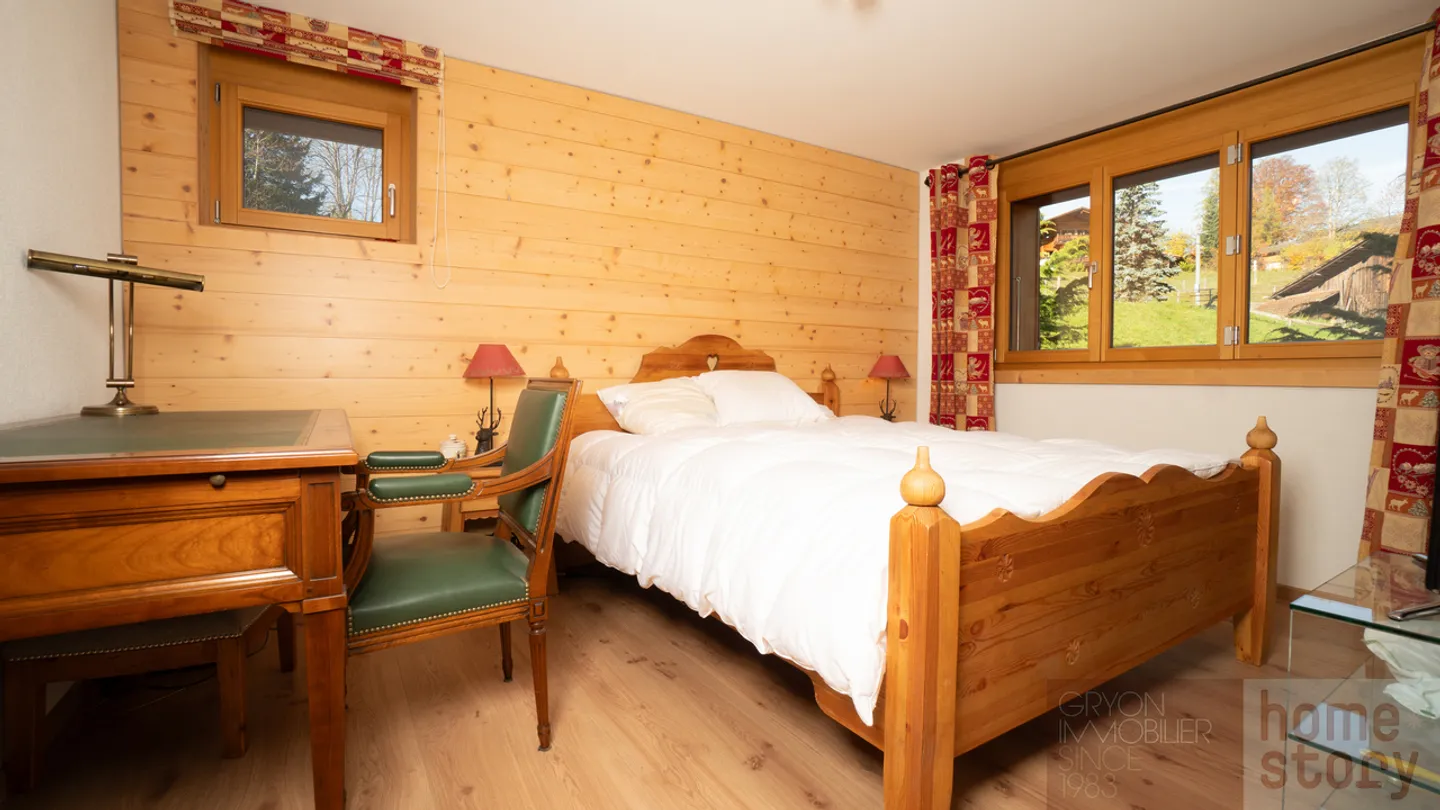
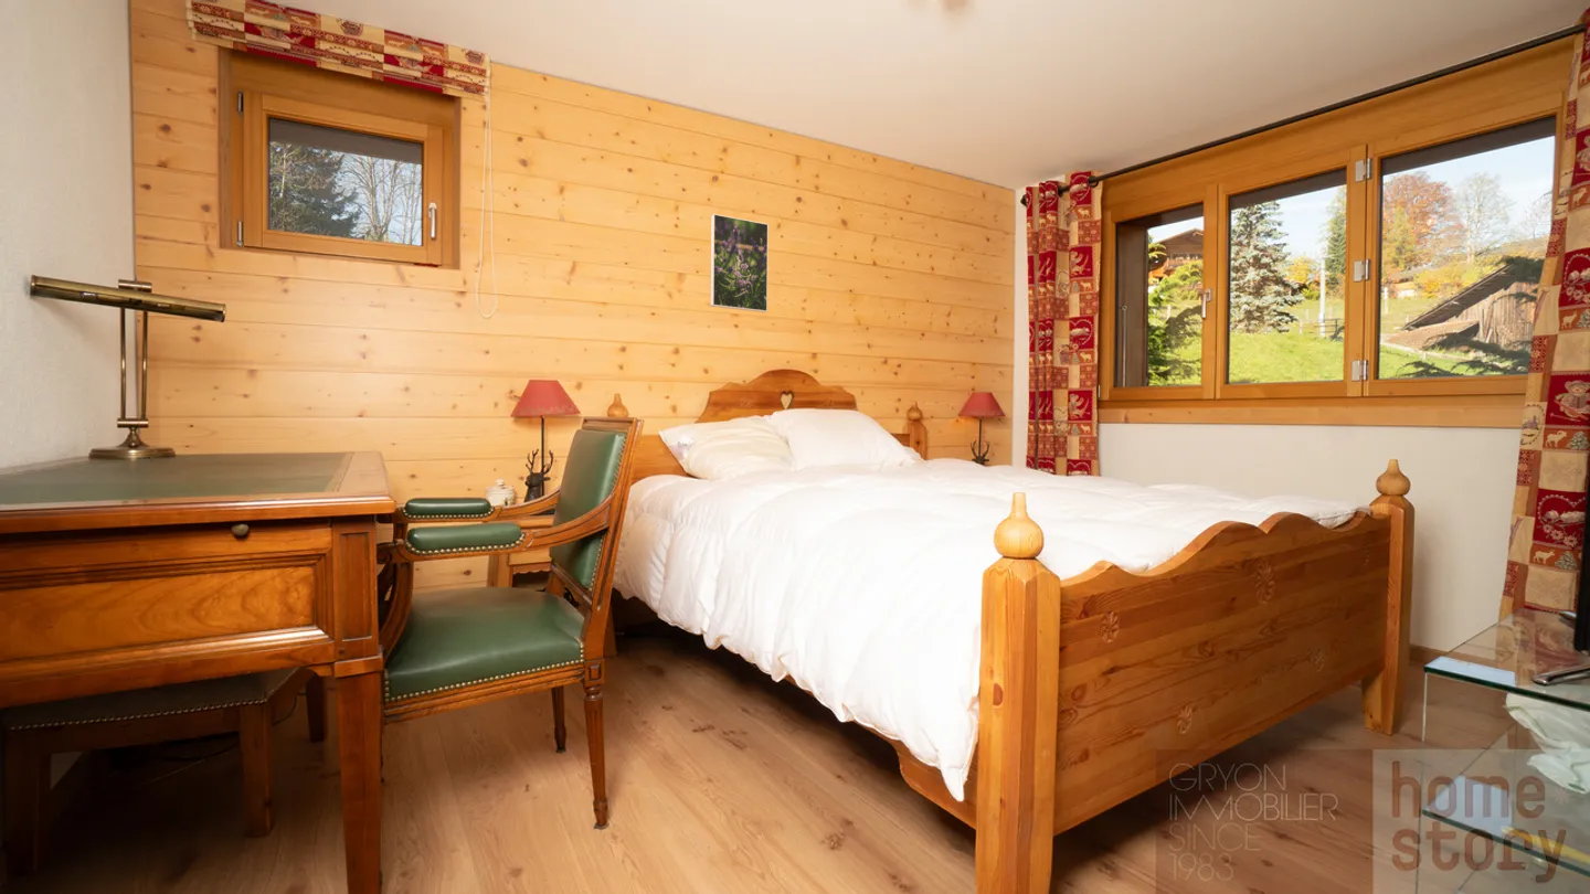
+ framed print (739, 264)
